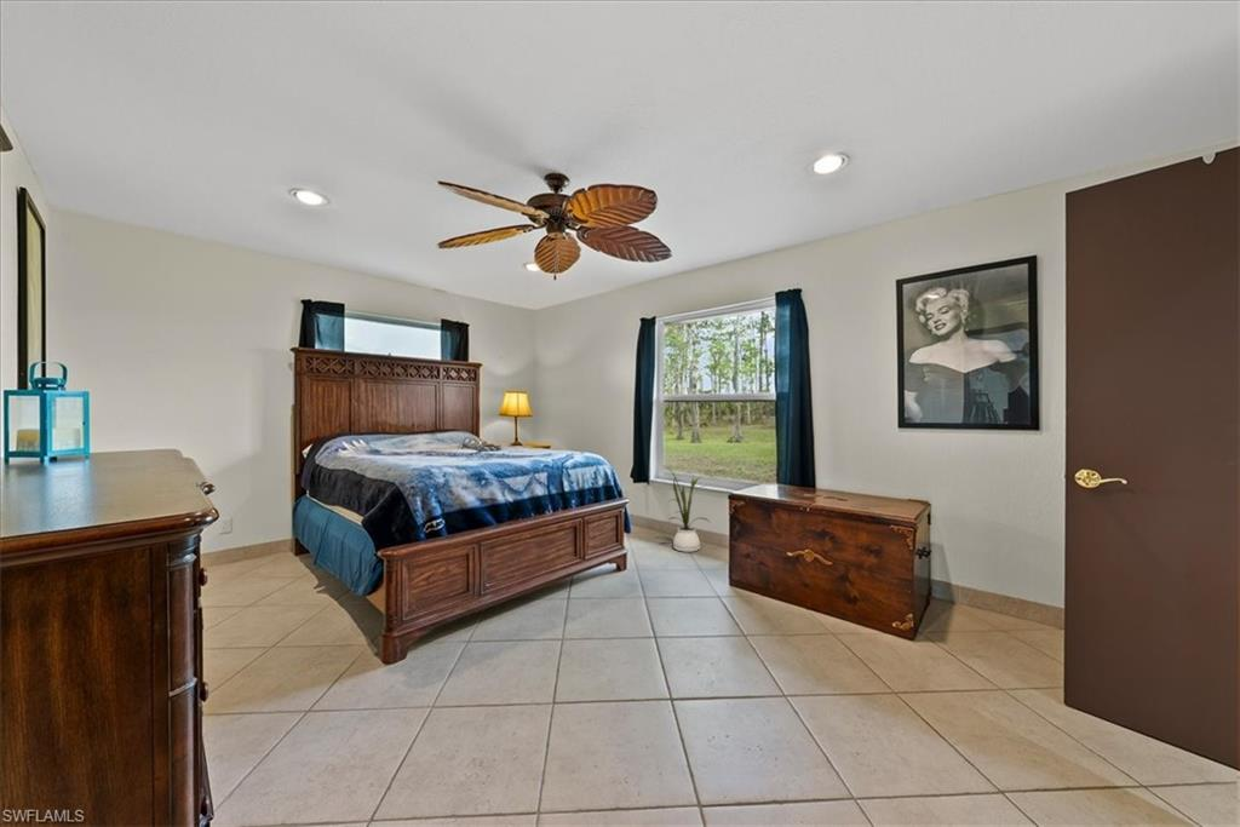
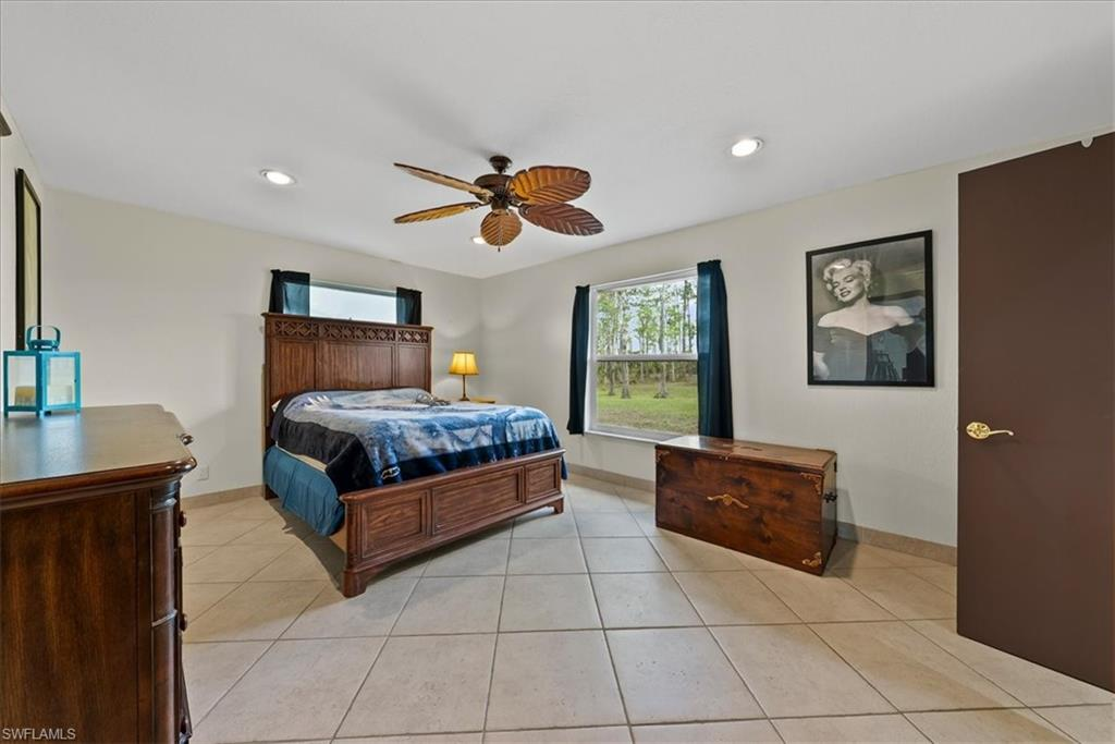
- house plant (683, 507)
